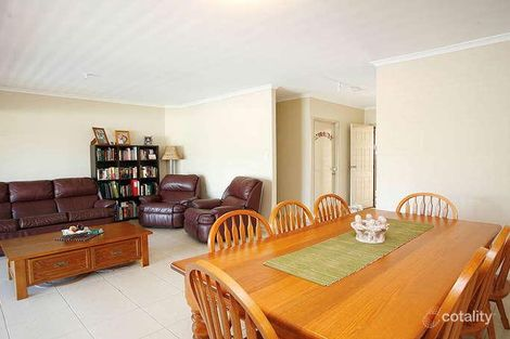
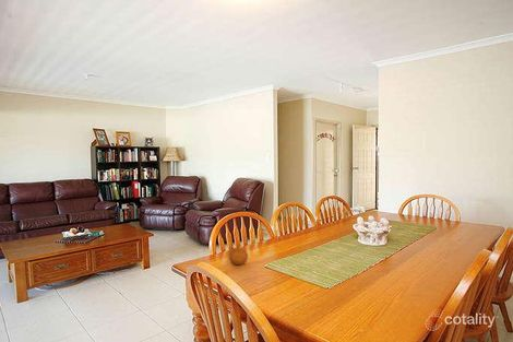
+ fruit (238, 256)
